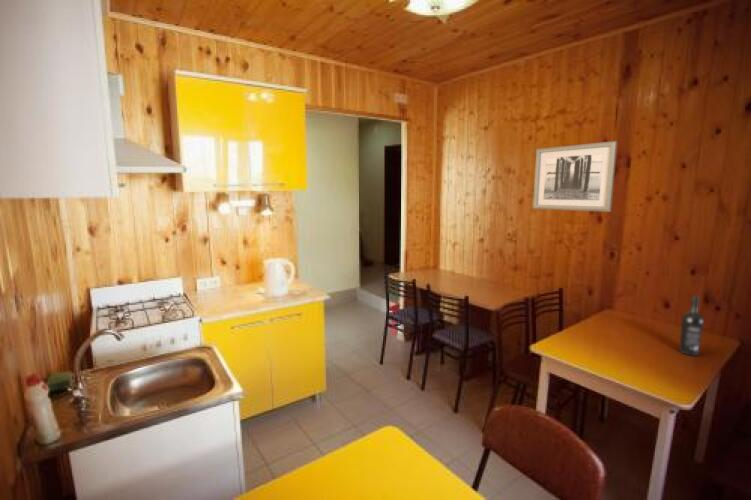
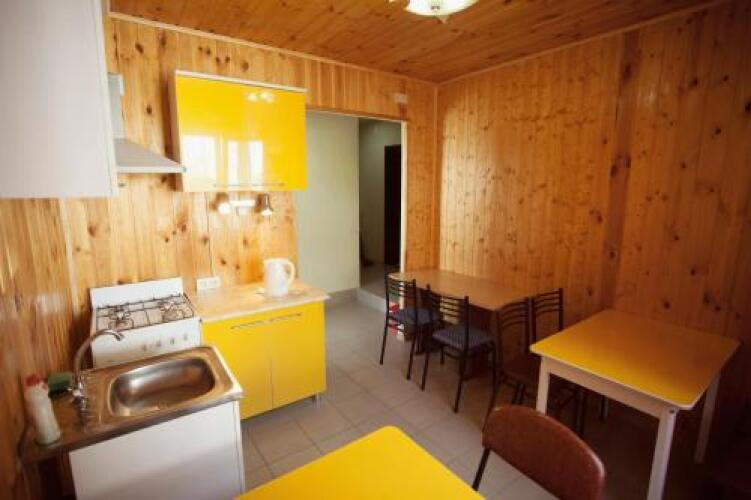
- wine bottle (692, 324)
- wall art (571, 178)
